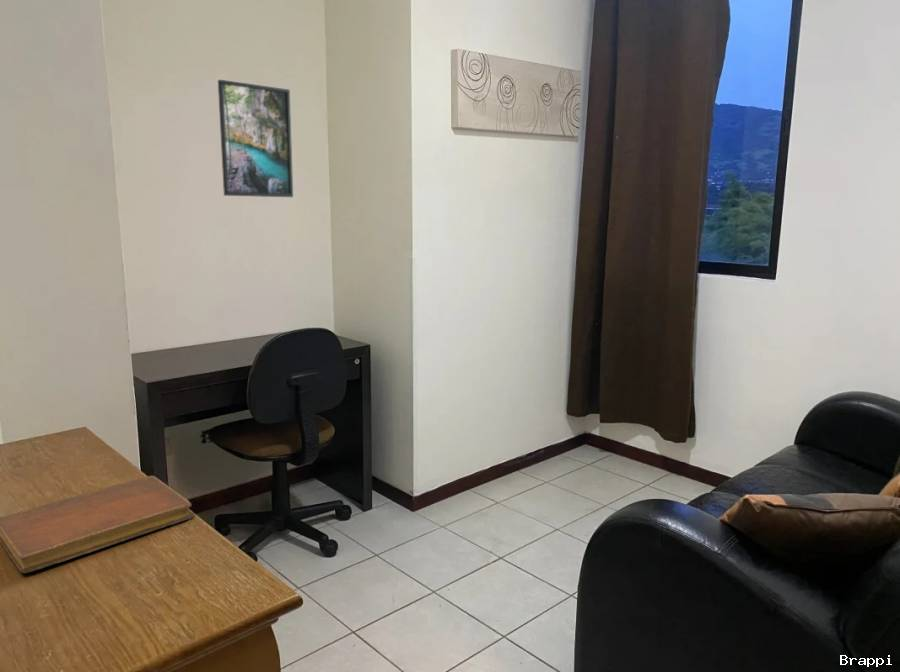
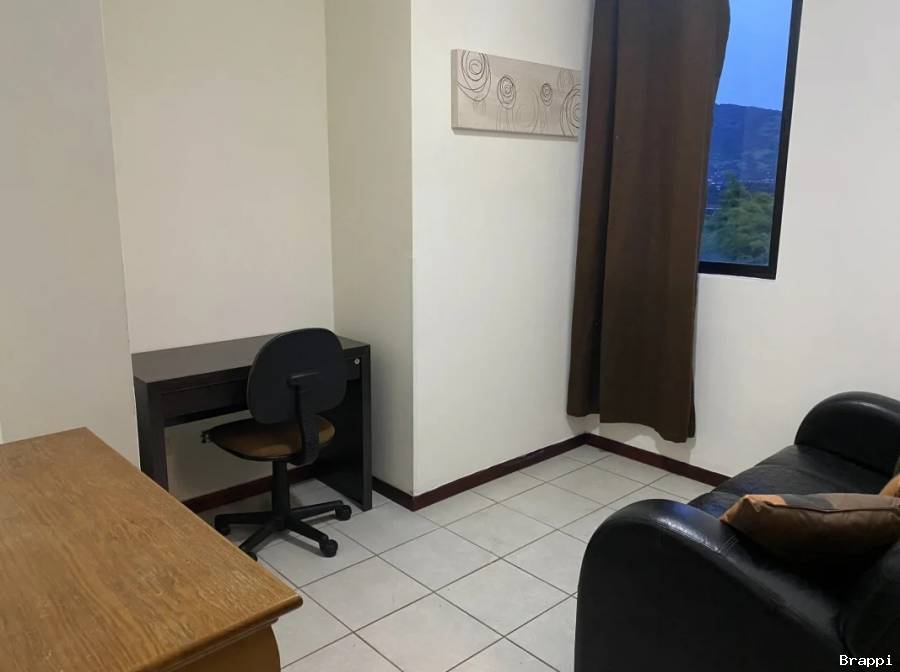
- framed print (257, 141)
- notebook (95, 517)
